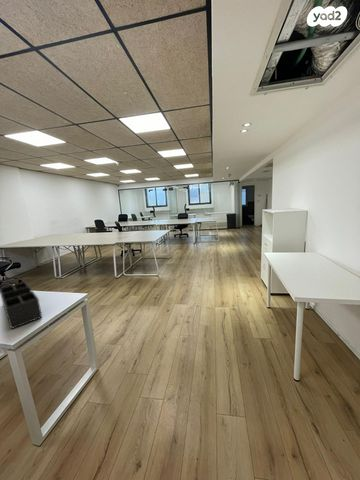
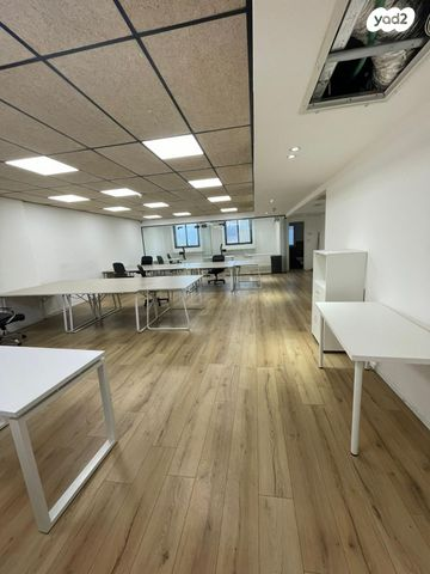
- desk organizer (19, 302)
